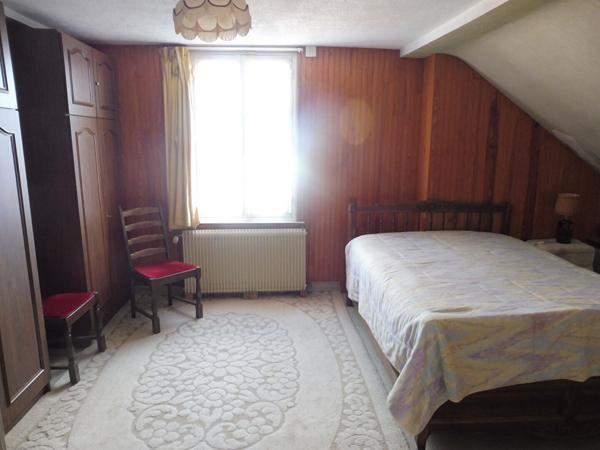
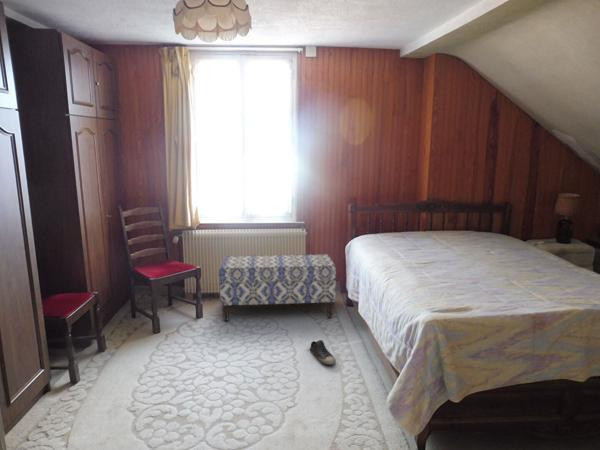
+ bench (277, 286)
+ shoe (322, 350)
